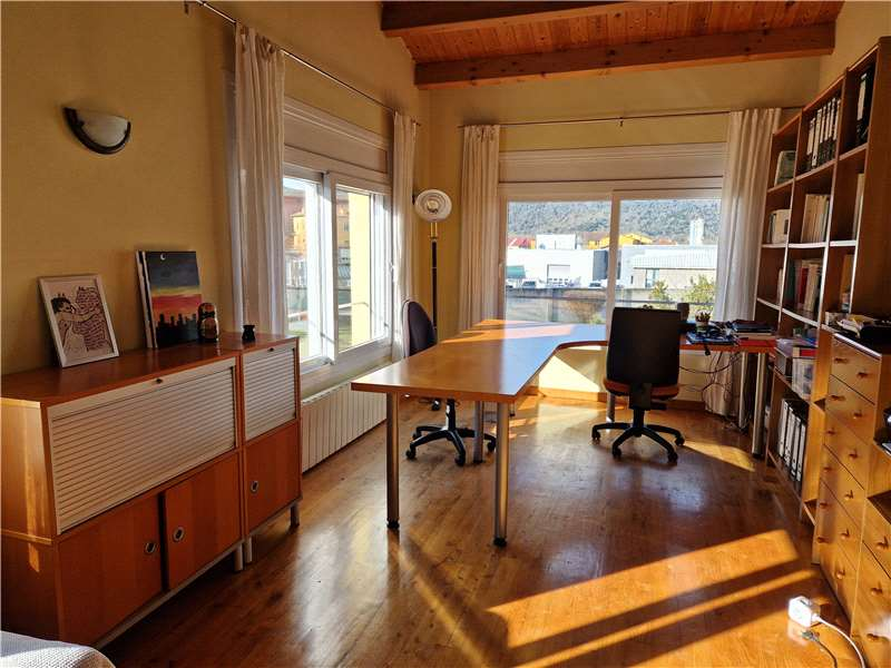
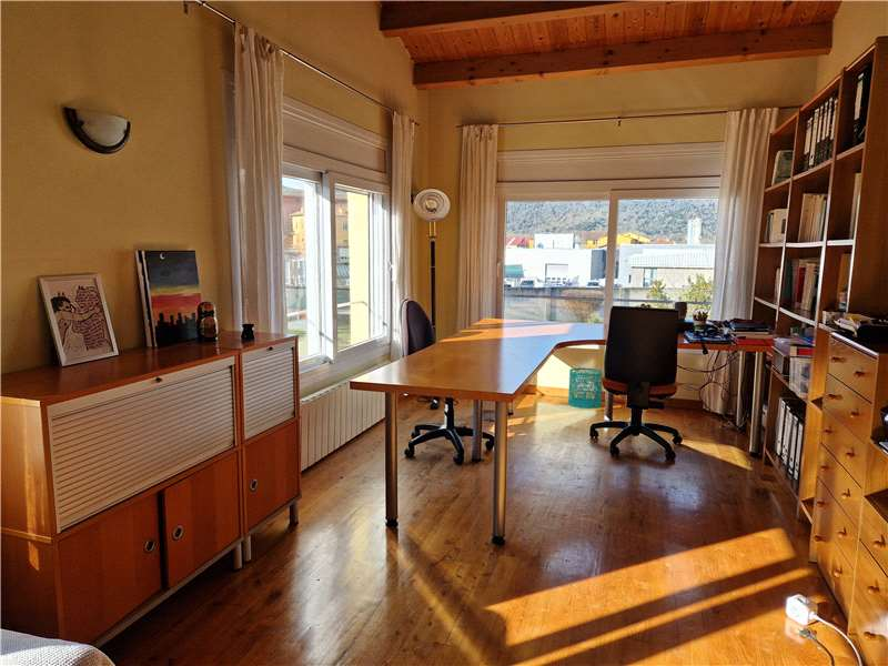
+ wastebasket (585, 387)
